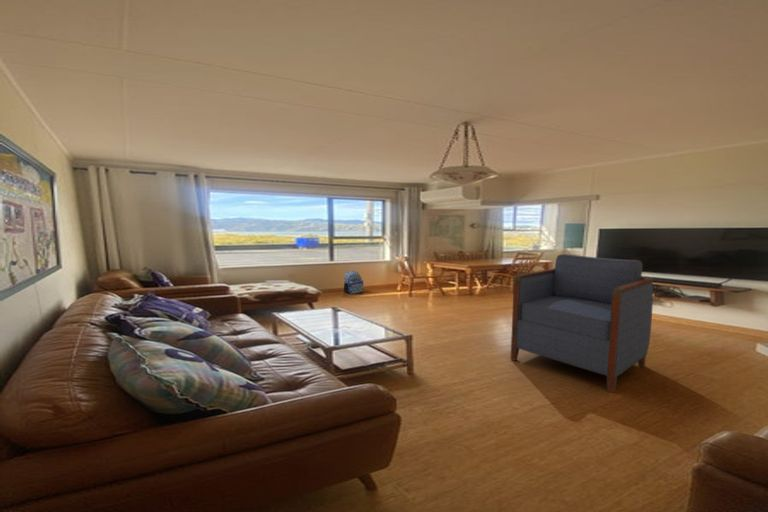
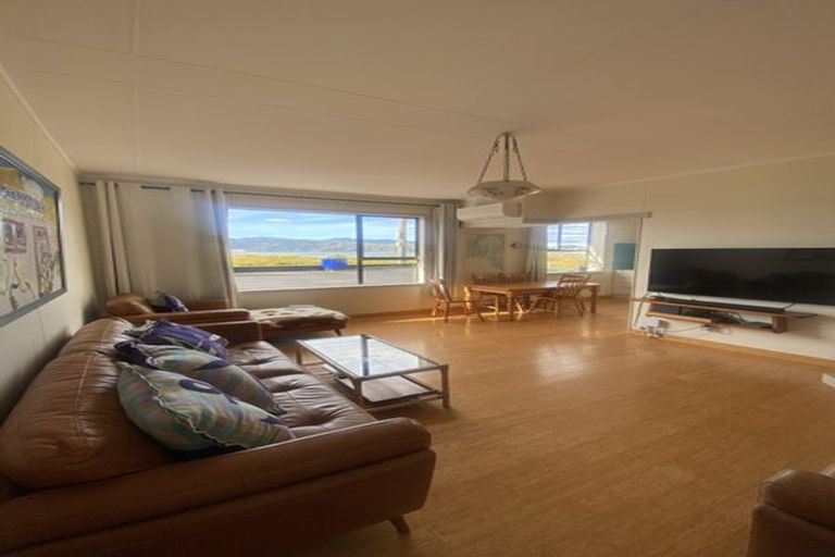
- armchair (580, 311)
- backpack (353, 281)
